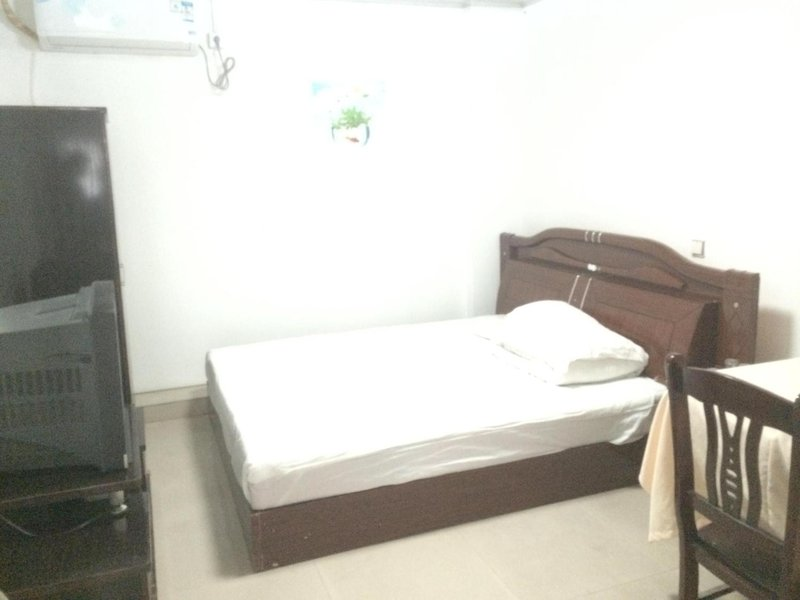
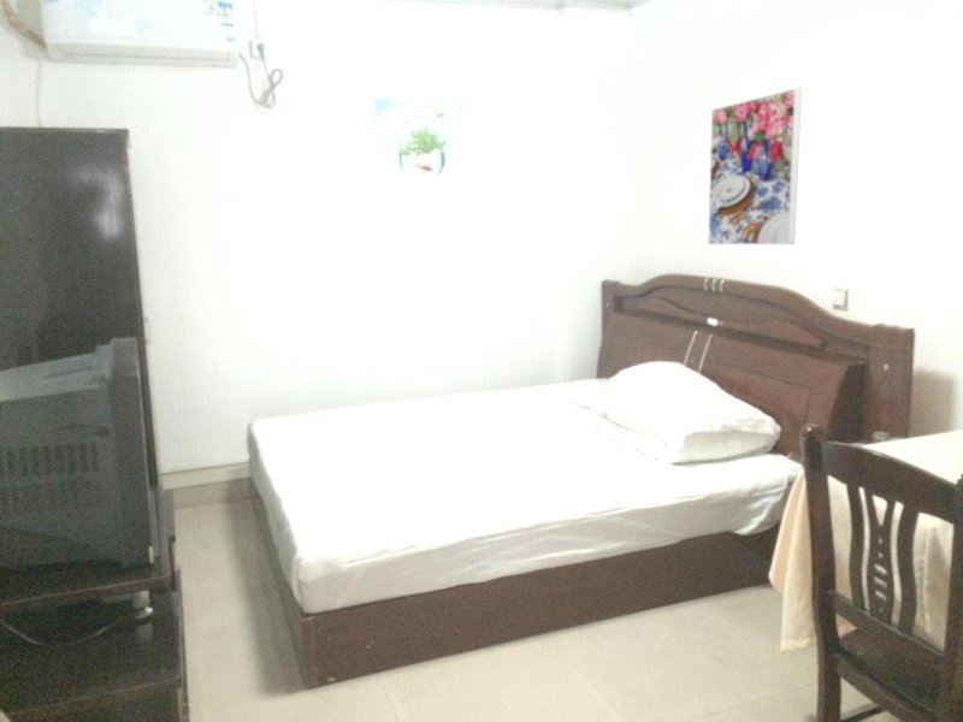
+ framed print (750, 173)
